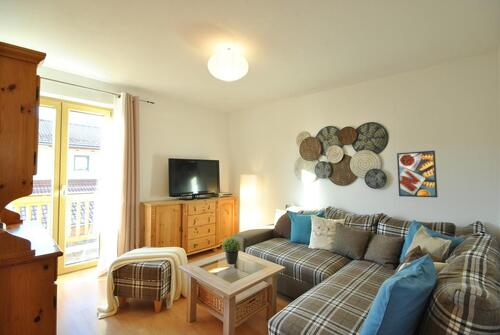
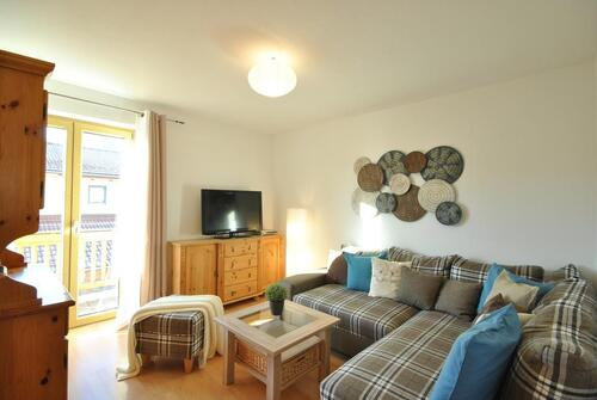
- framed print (416, 174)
